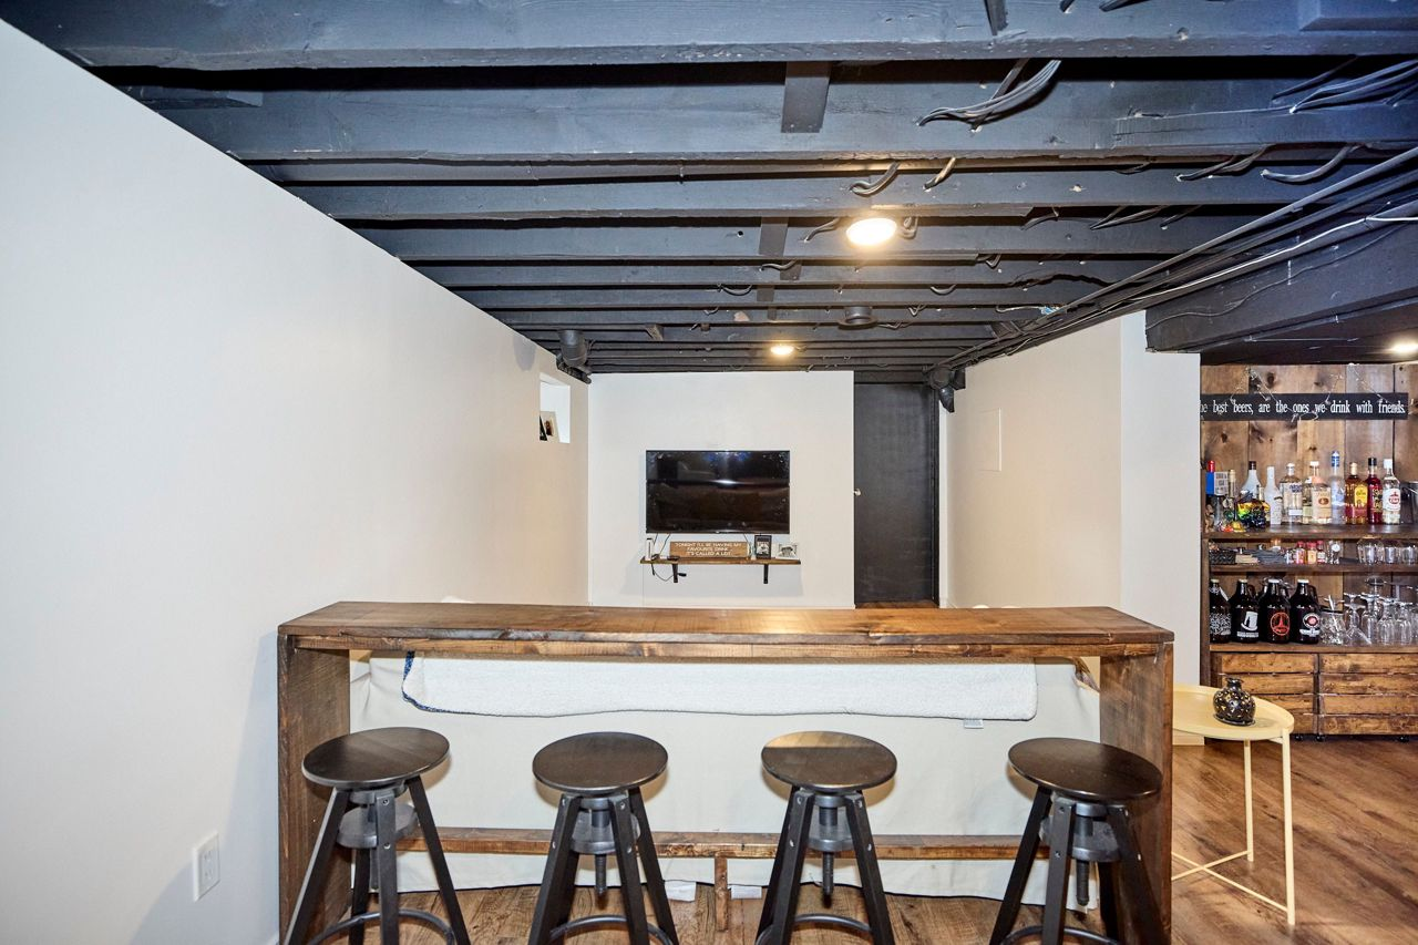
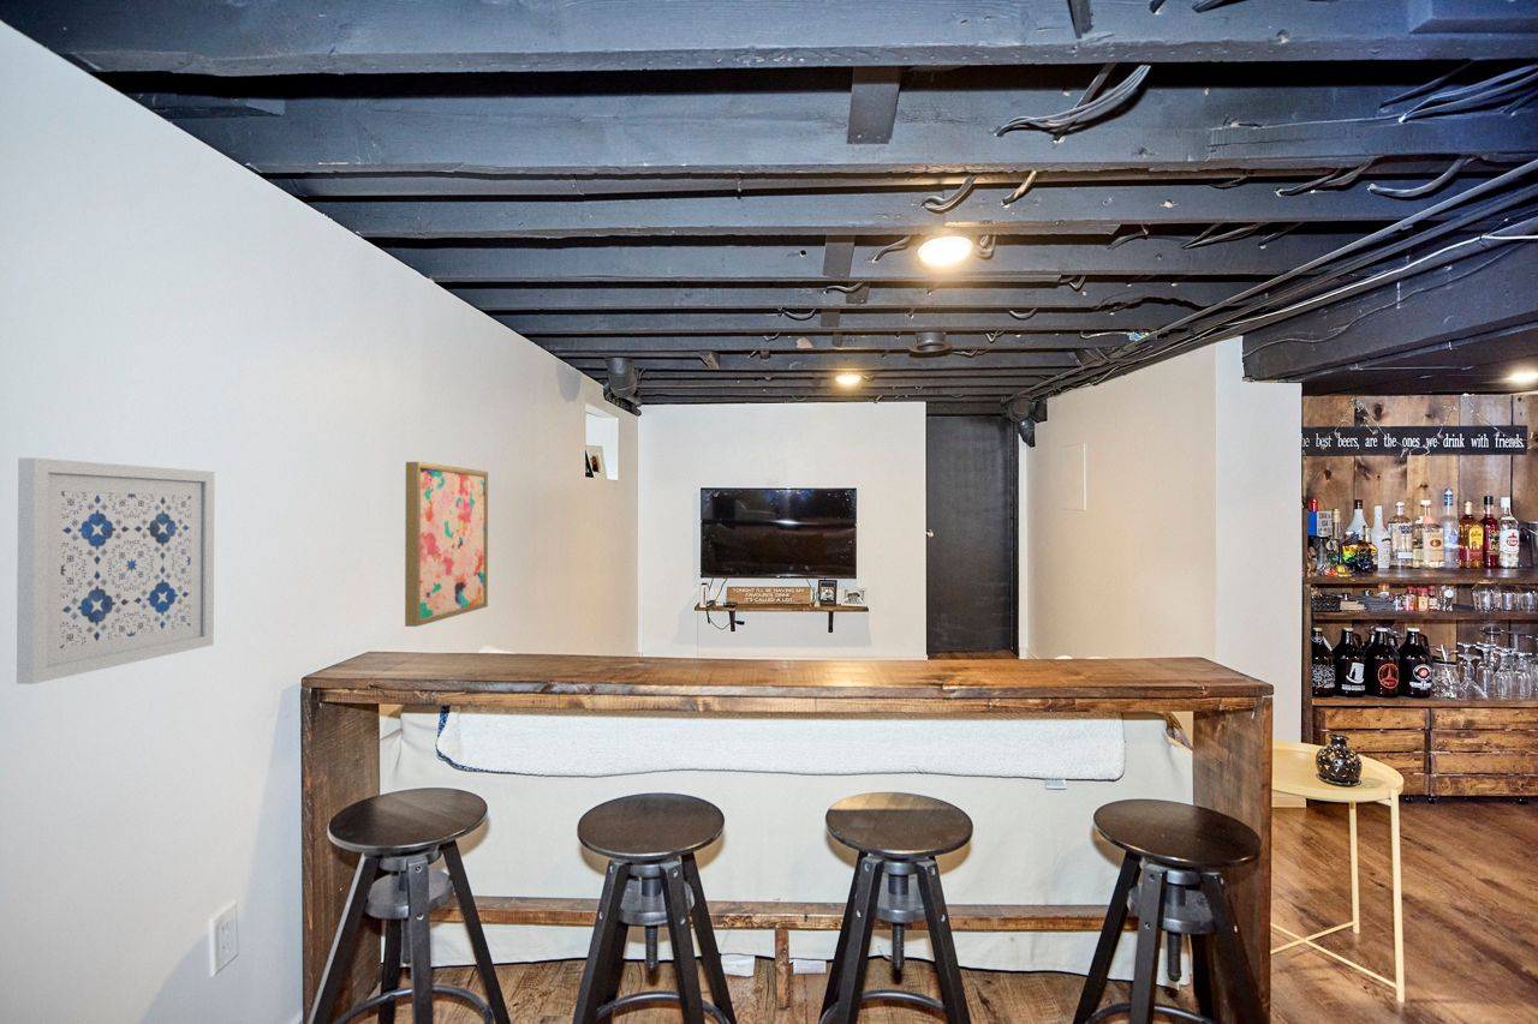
+ wall art (129, 563)
+ wall art (451, 541)
